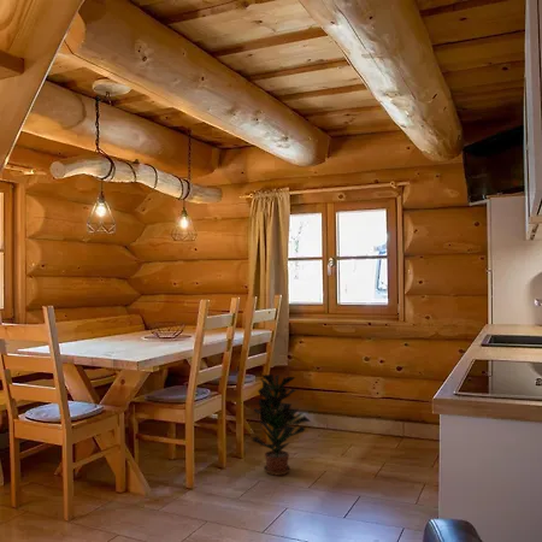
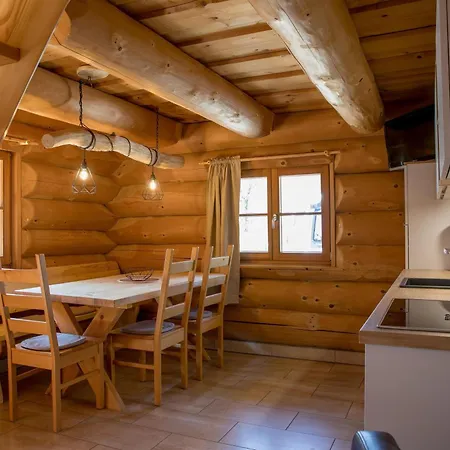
- potted plant (282, 423)
